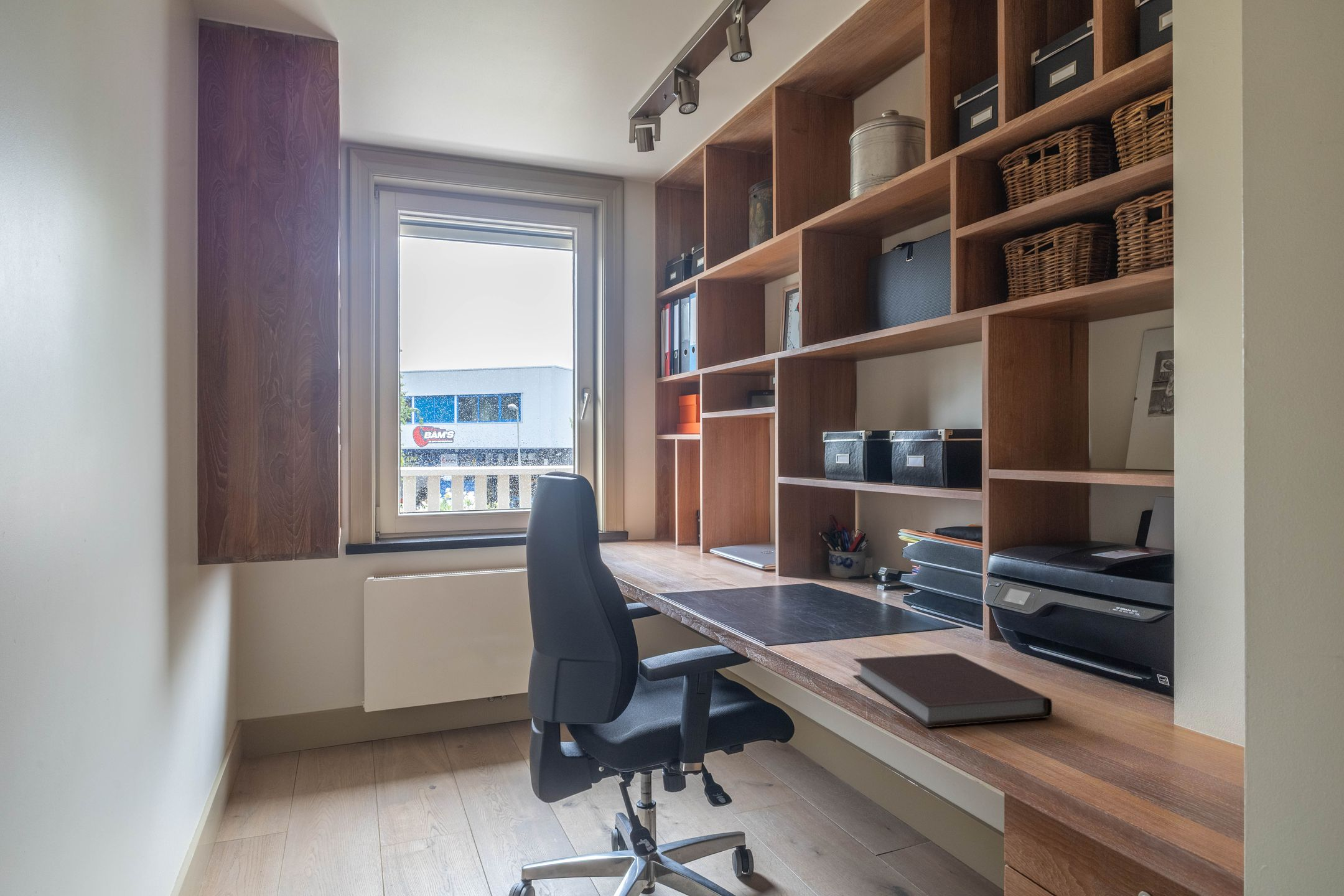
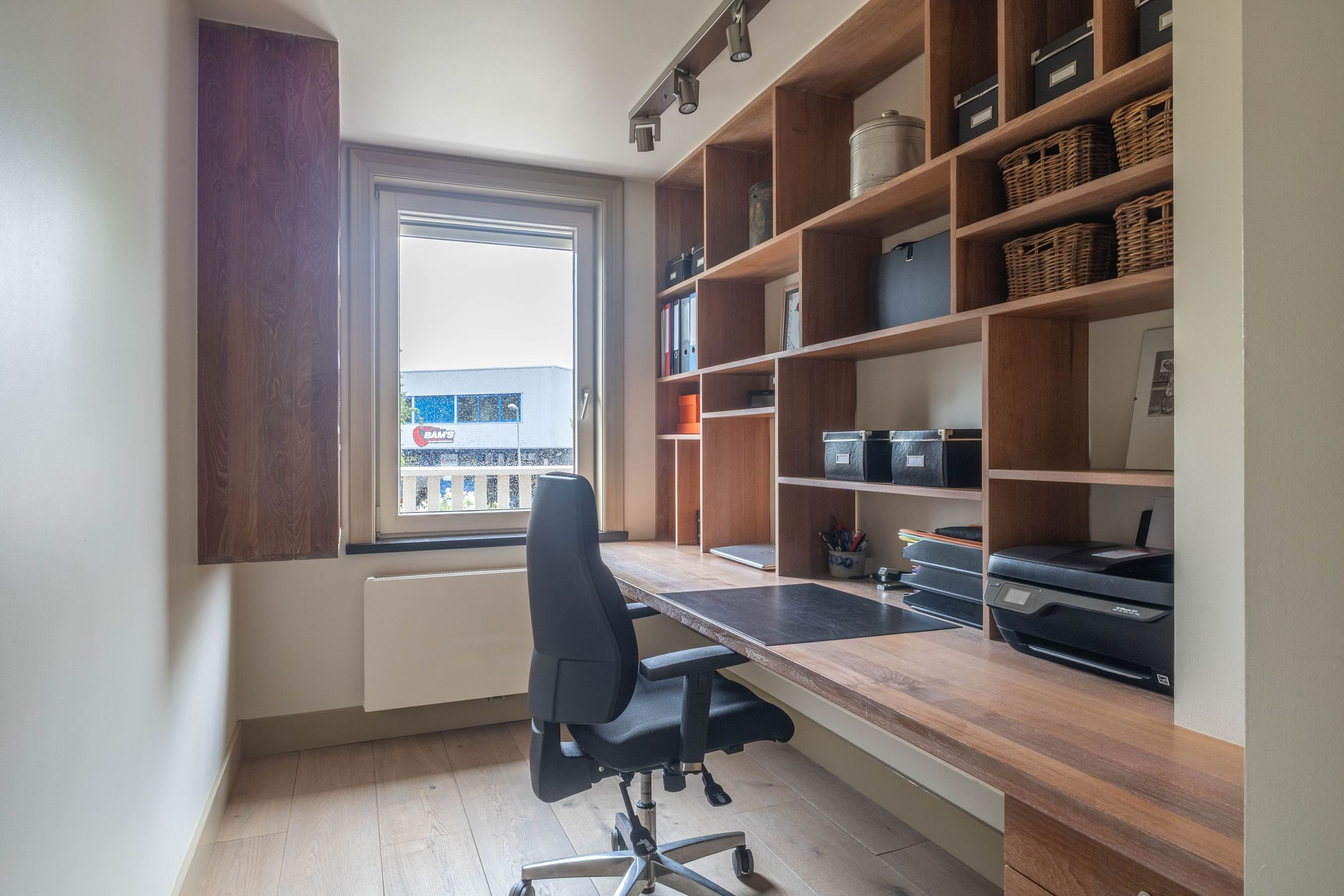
- notebook (944, 685)
